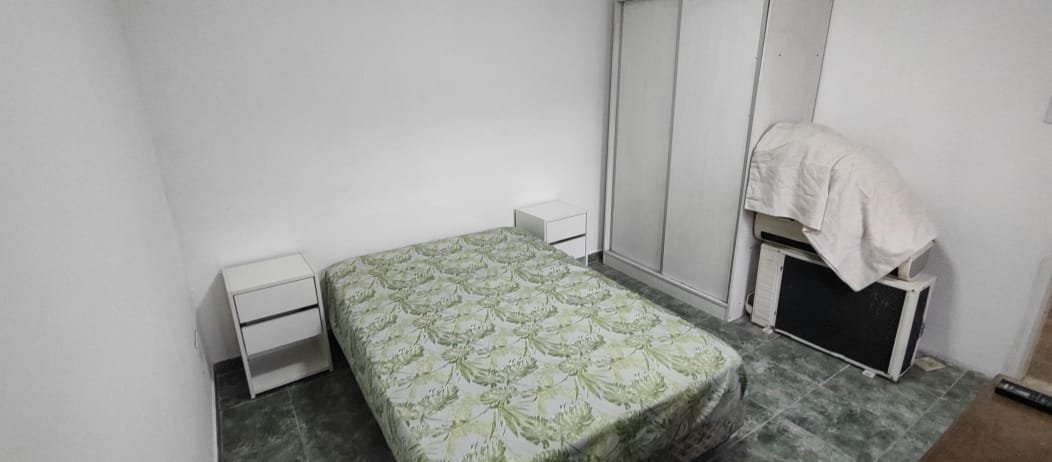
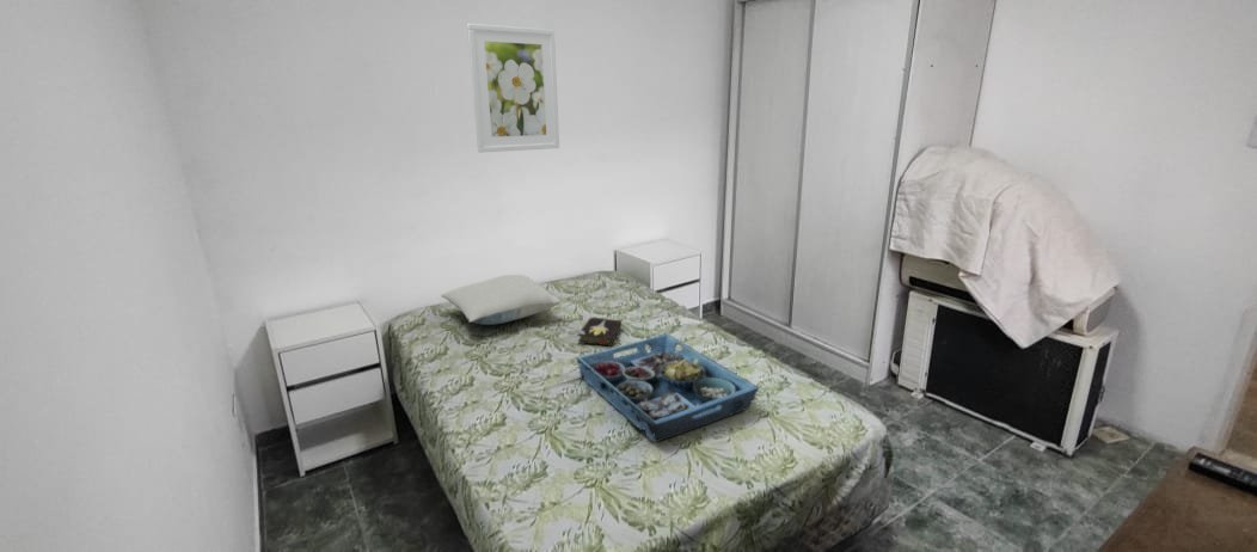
+ serving tray (662, 379)
+ hardback book (600, 330)
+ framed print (516, 90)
+ pillow (499, 299)
